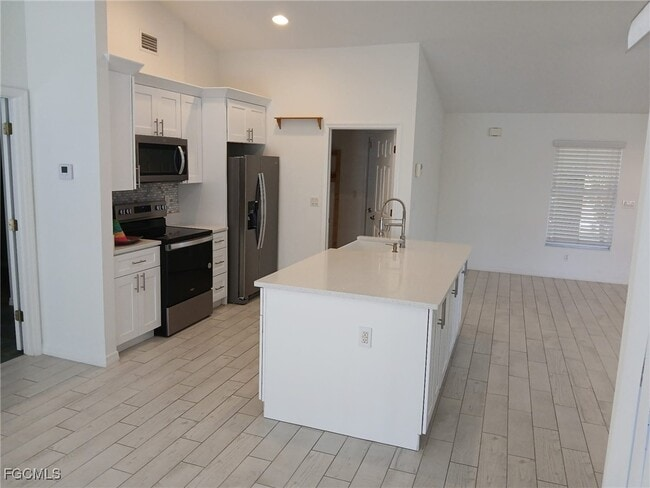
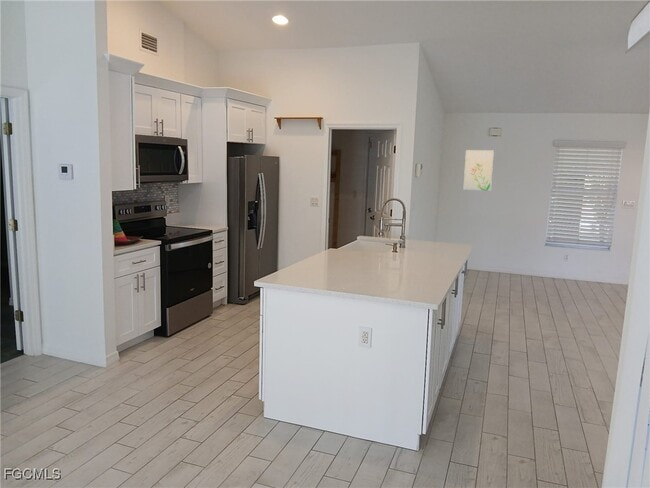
+ wall art (478, 170)
